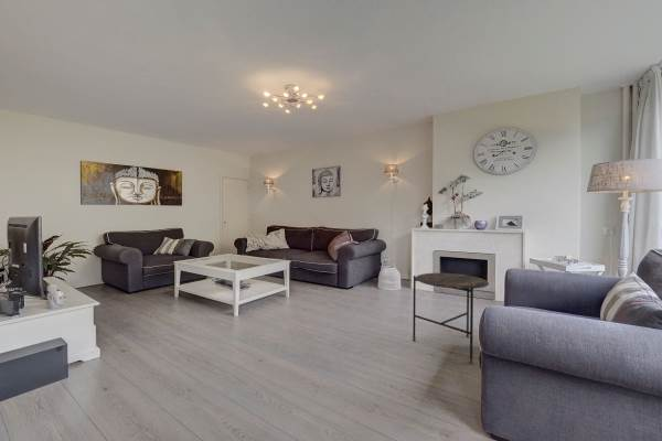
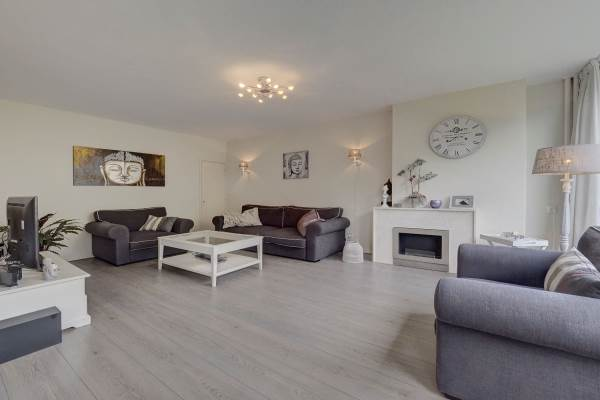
- side table (452, 318)
